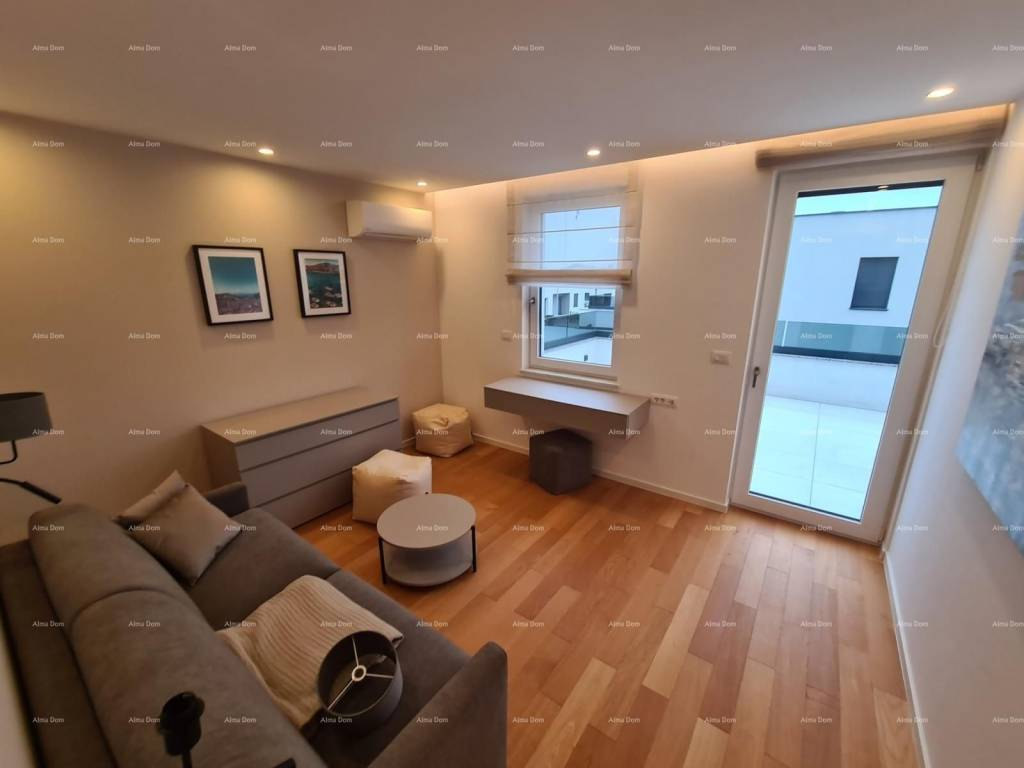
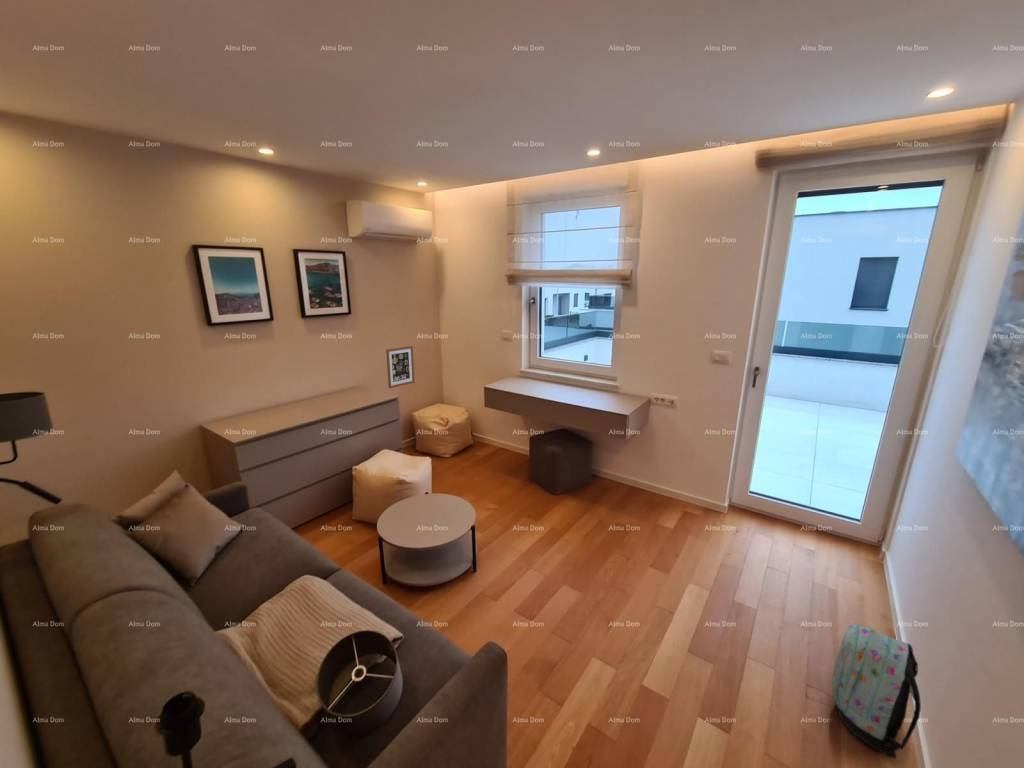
+ backpack (872, 679)
+ wall art (401, 366)
